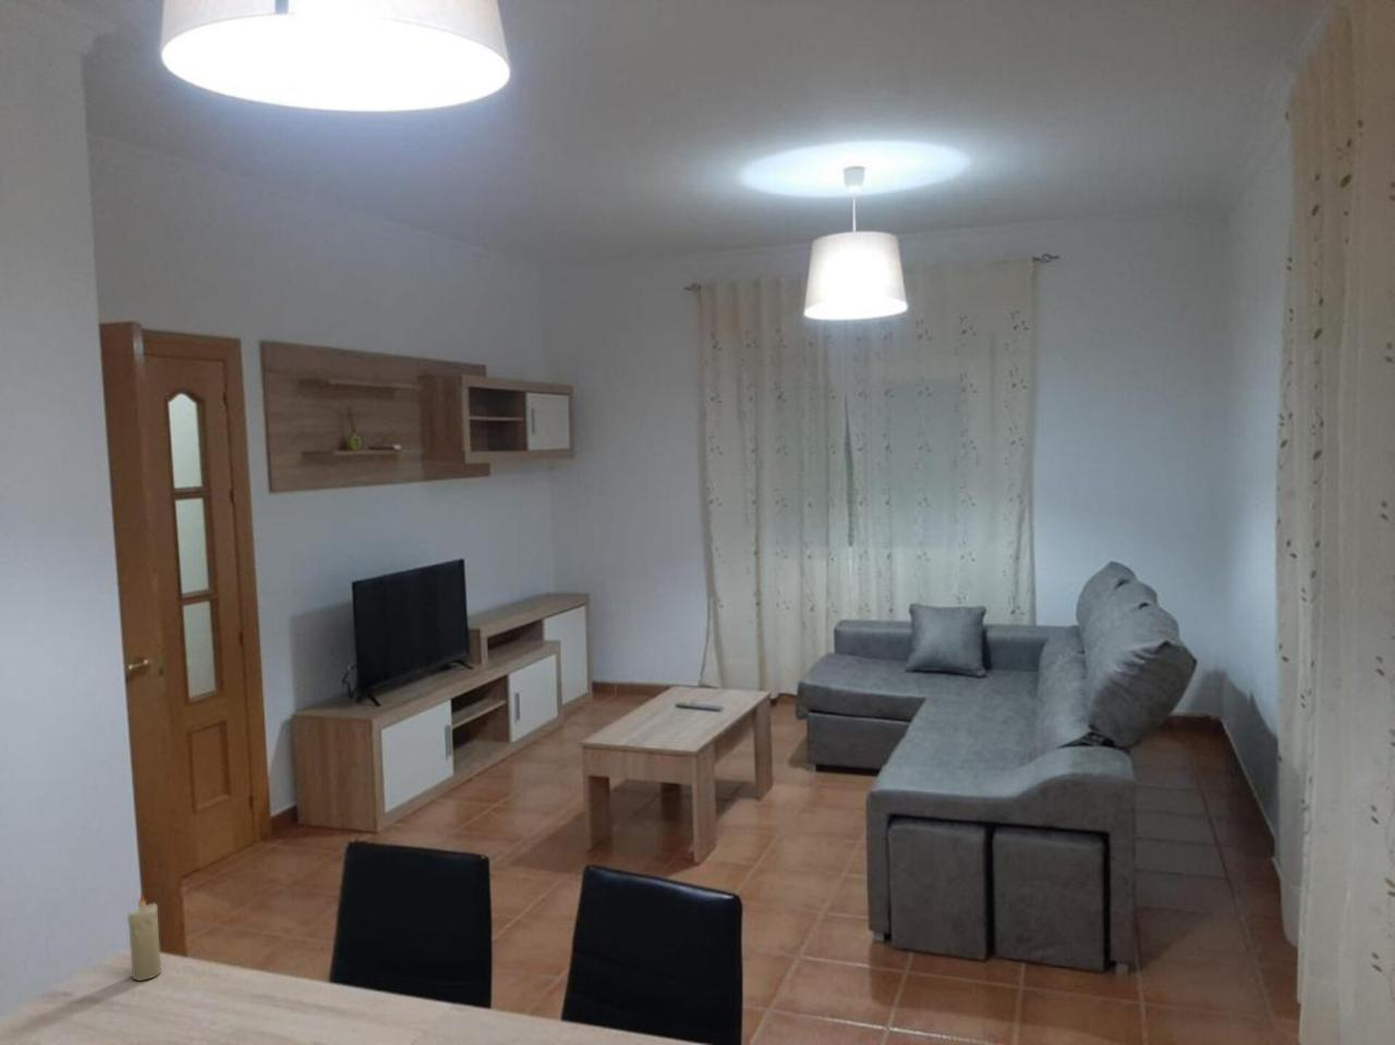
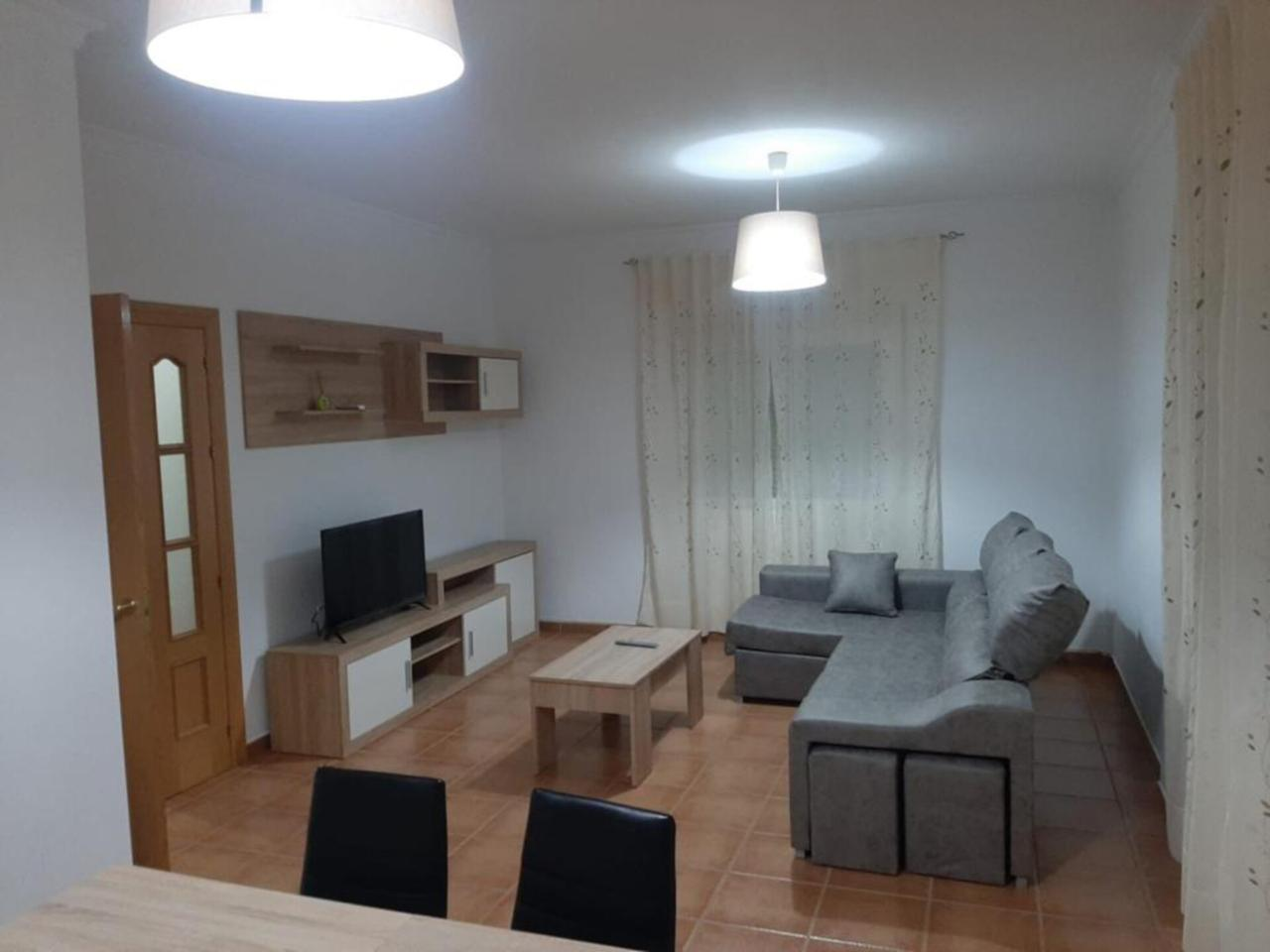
- candle (143, 934)
